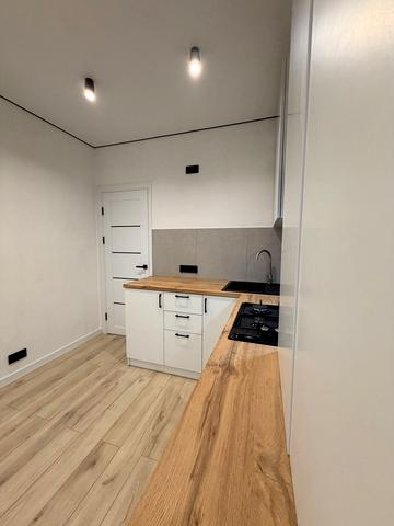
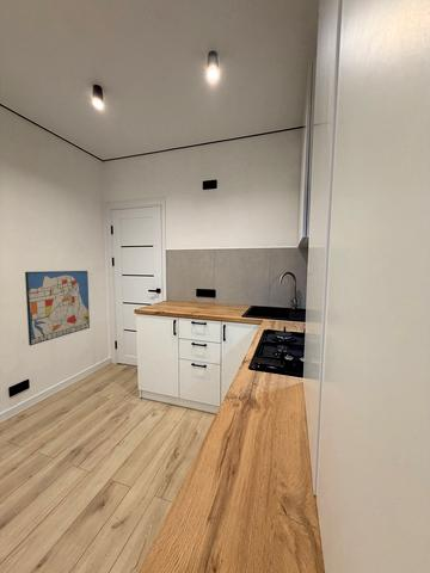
+ wall art (61, 303)
